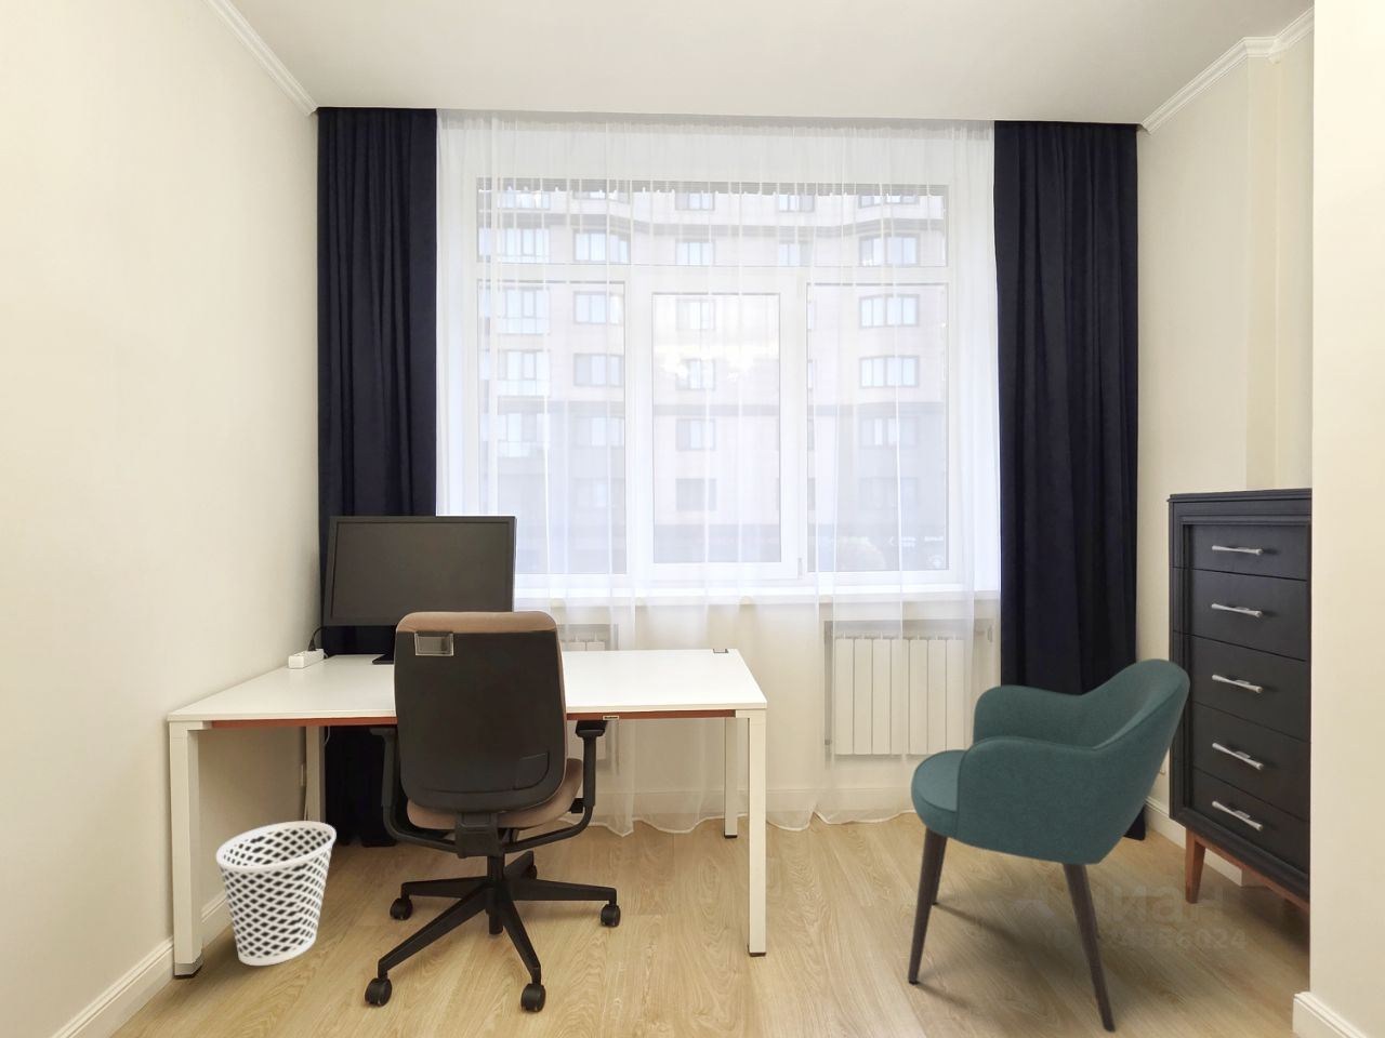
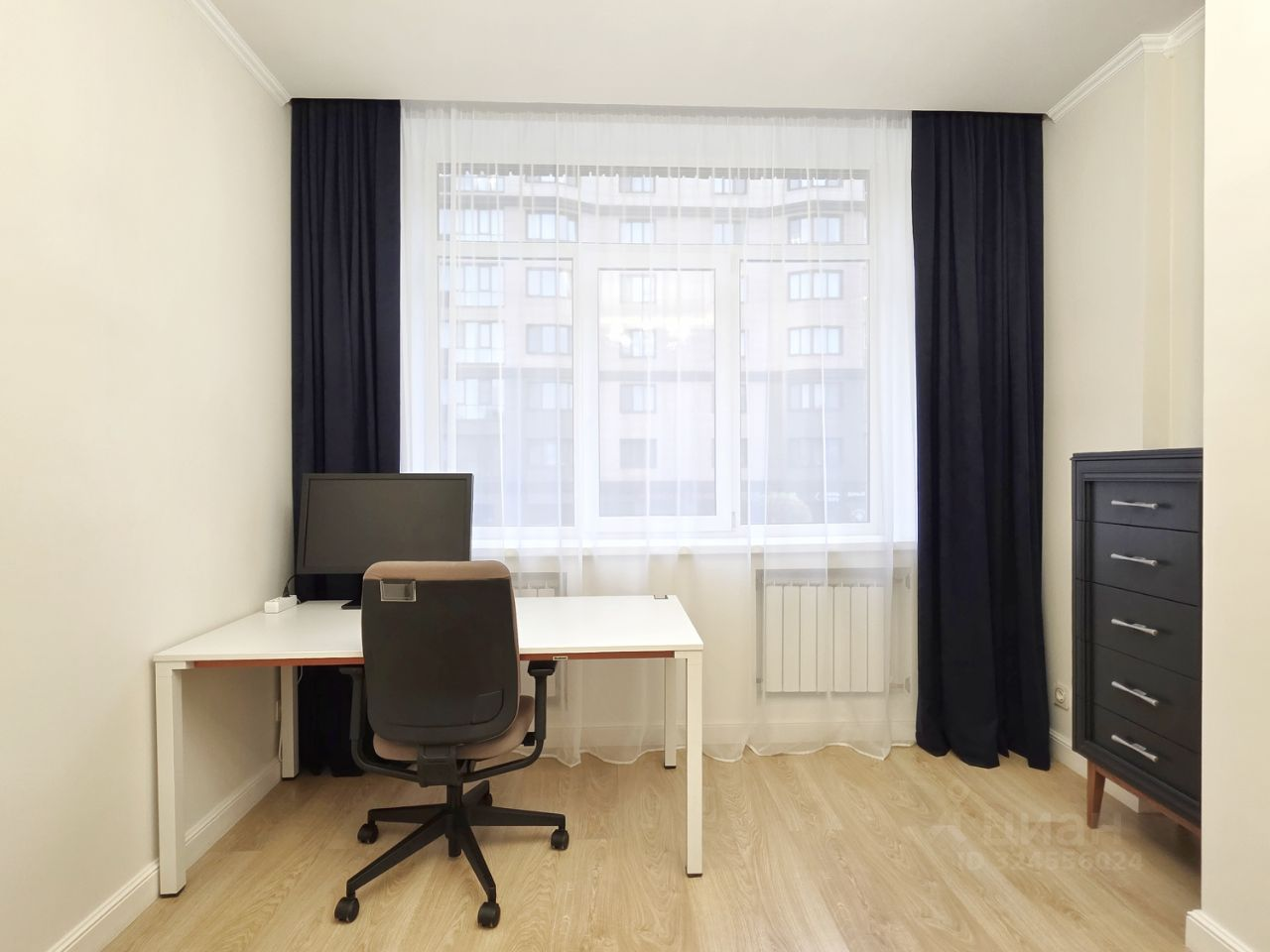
- wastebasket (277, 893)
- armchair (1033, 809)
